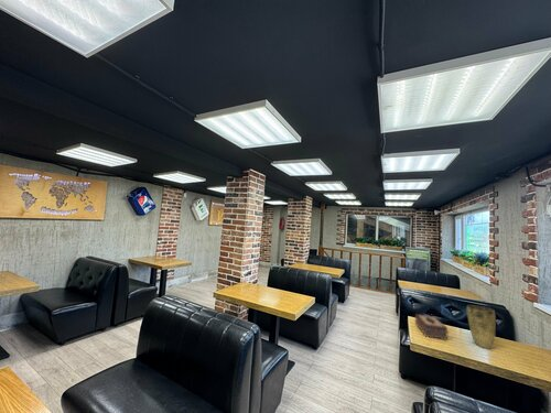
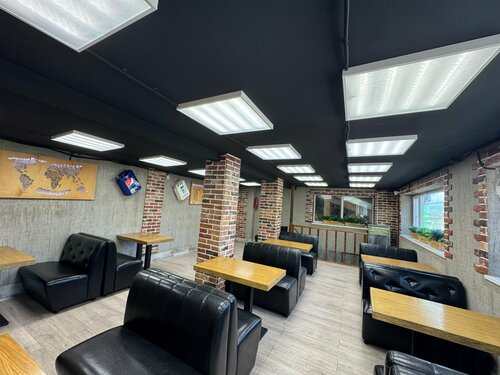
- vase (480, 325)
- tissue box (430, 325)
